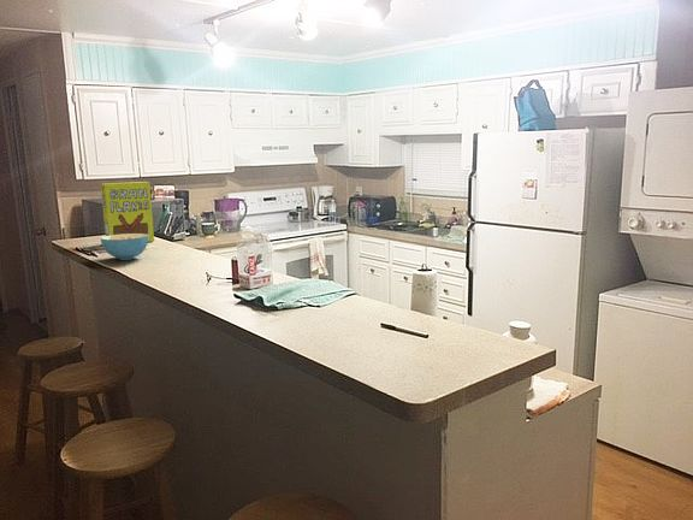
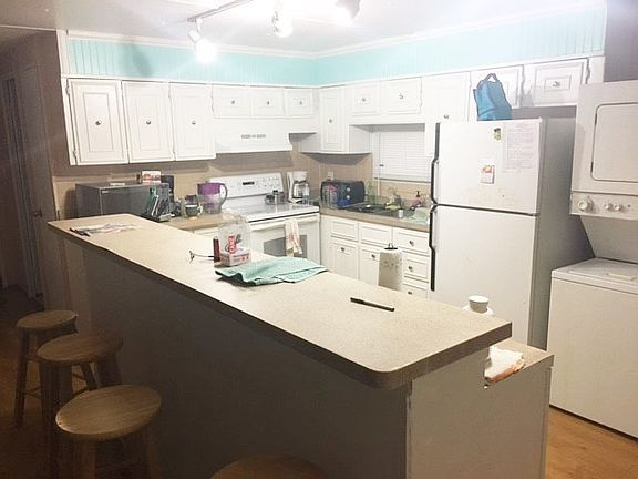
- cereal bowl (125, 247)
- cereal box (128, 212)
